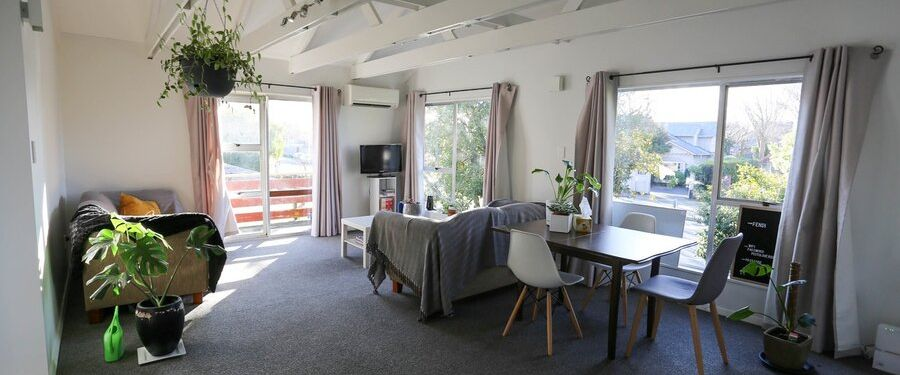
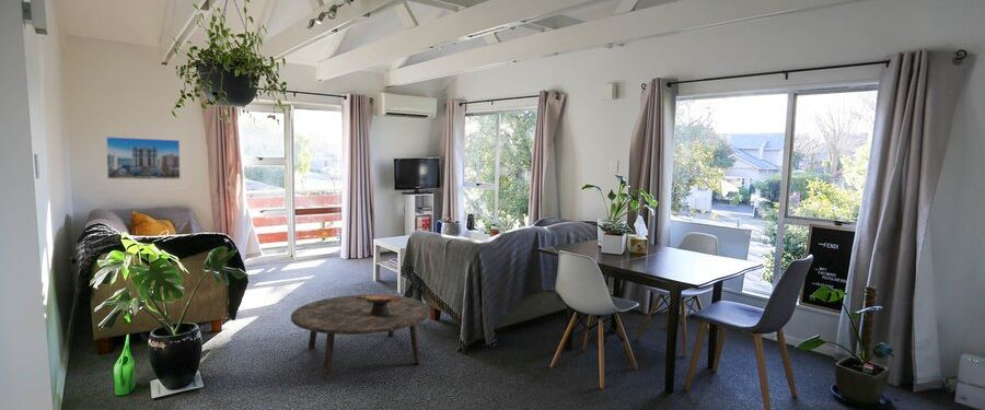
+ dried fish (378, 304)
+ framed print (144, 159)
+ coffee table (362, 332)
